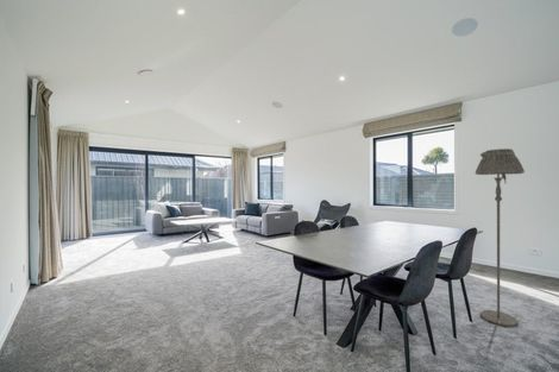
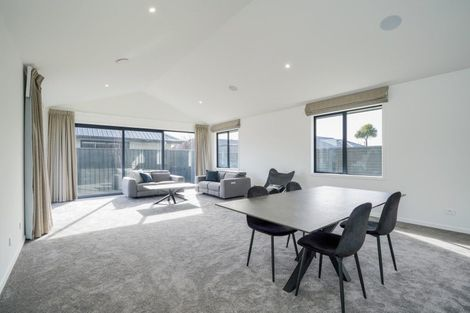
- floor lamp (498, 234)
